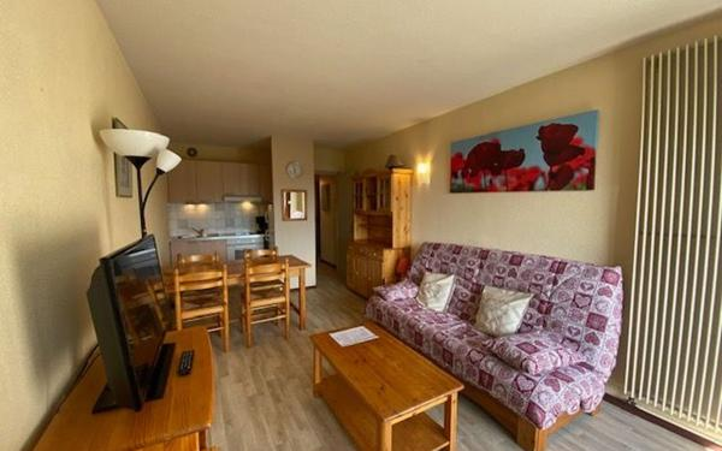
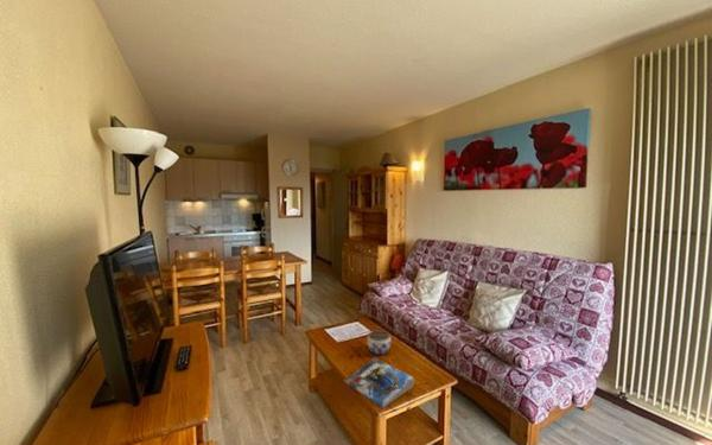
+ magazine (379, 379)
+ jar (379, 342)
